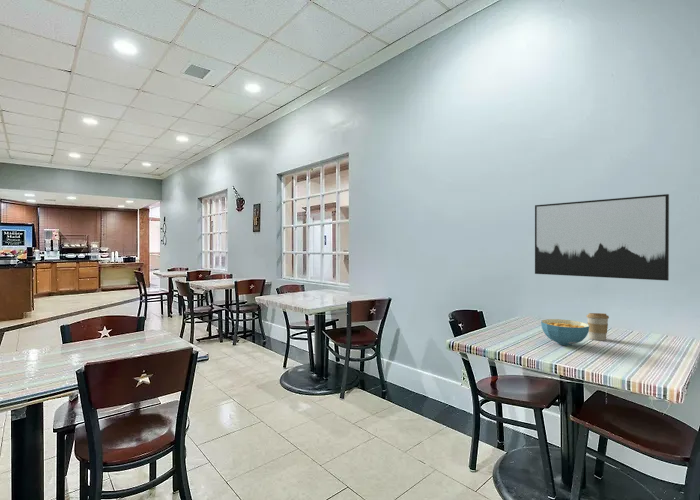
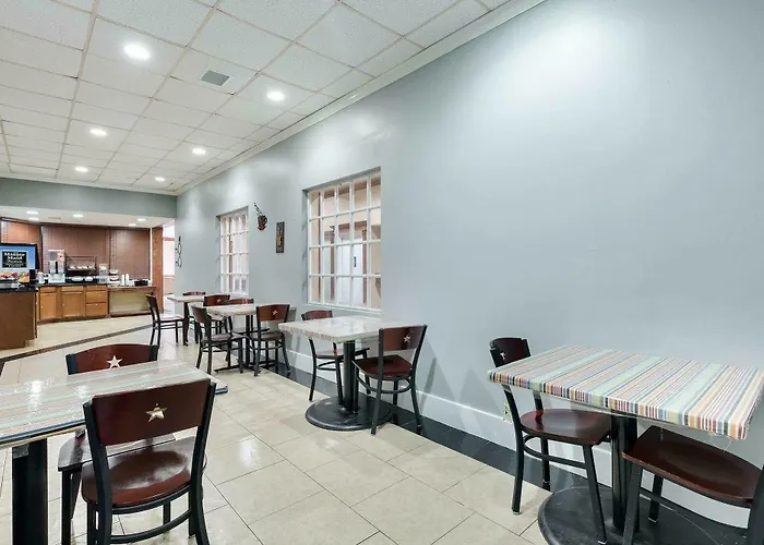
- wall art (594, 238)
- cereal bowl (564, 333)
- coffee cup (597, 325)
